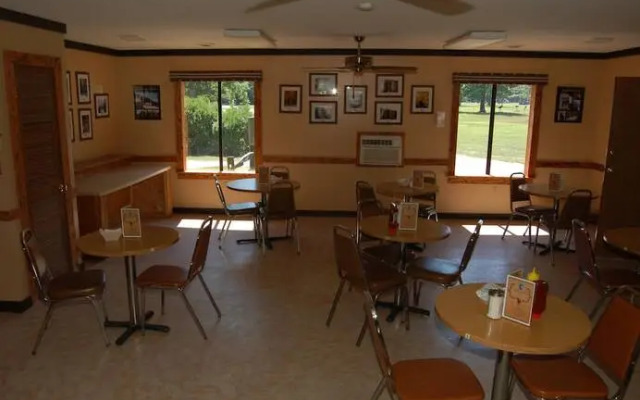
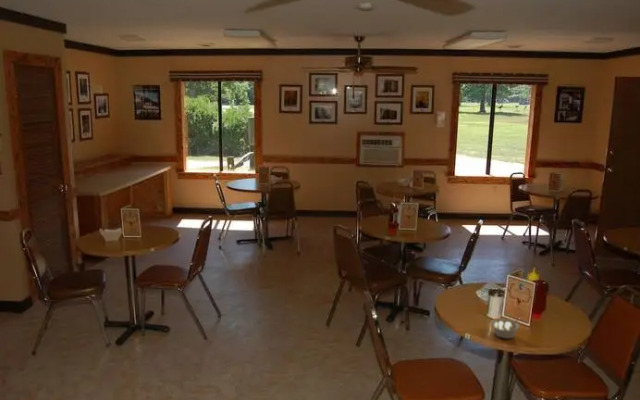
+ legume (505, 328)
